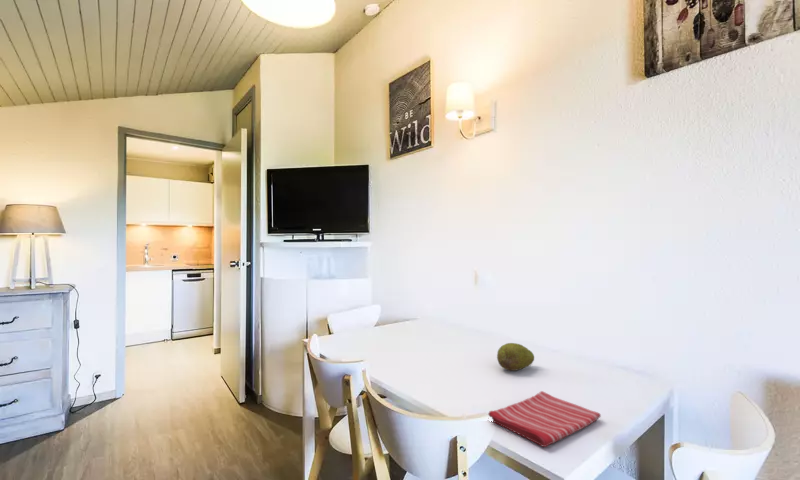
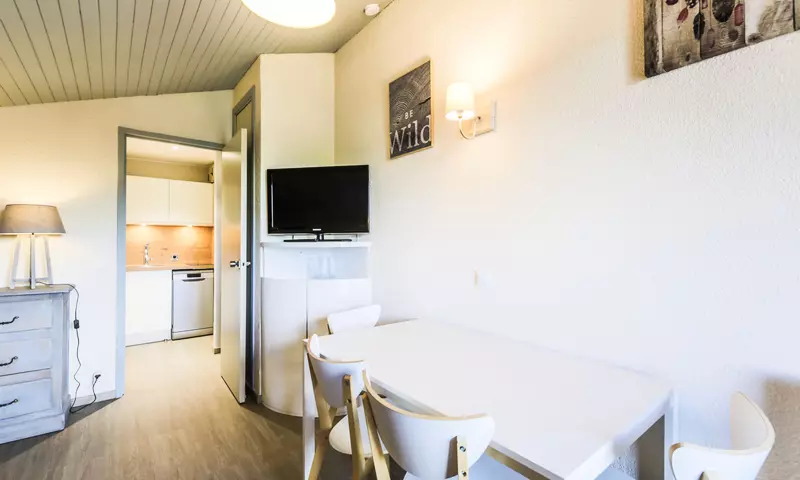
- fruit (515, 355)
- dish towel (543, 415)
